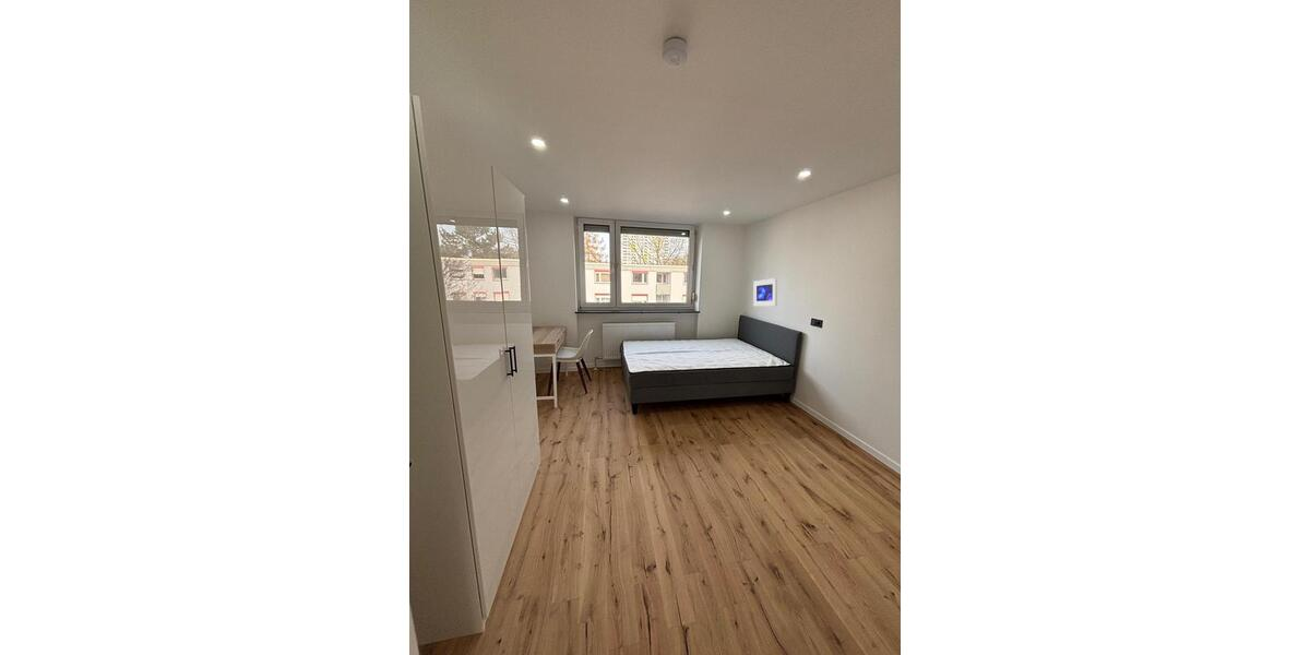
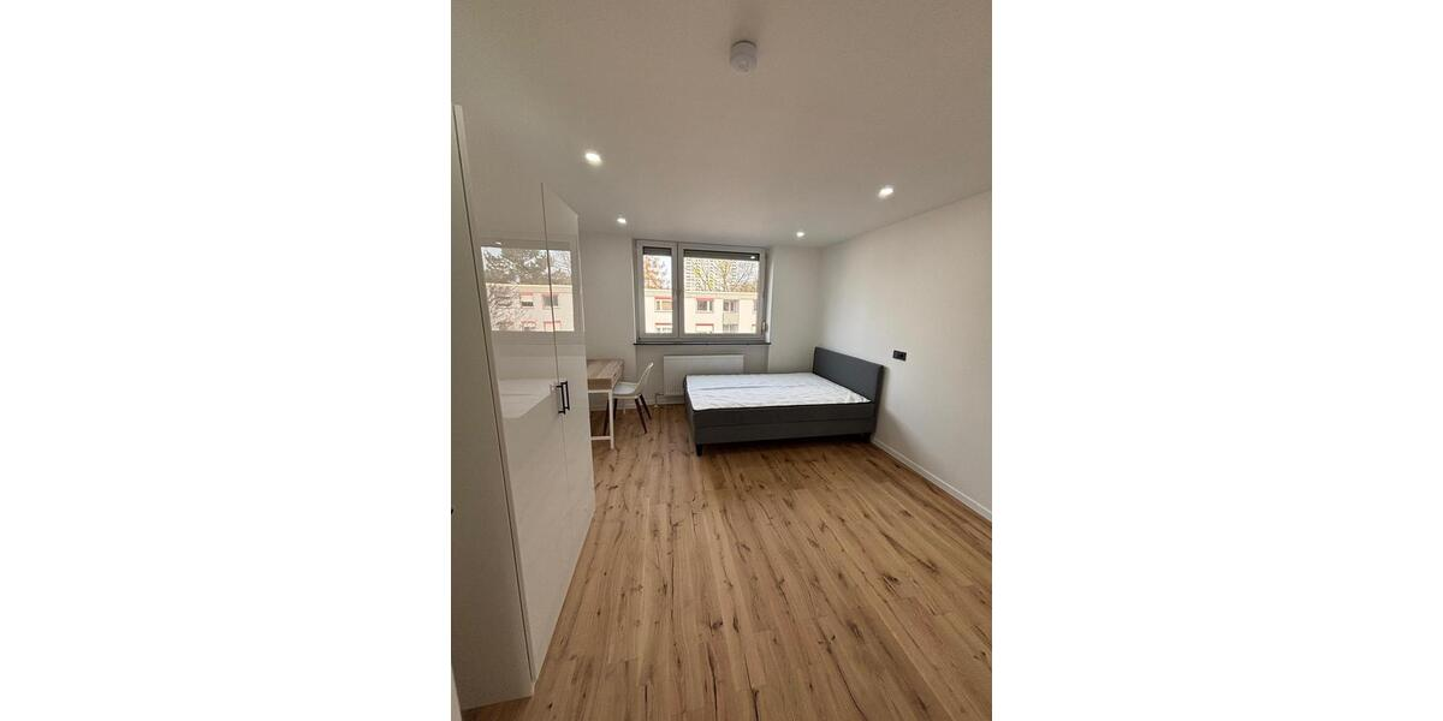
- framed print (764, 293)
